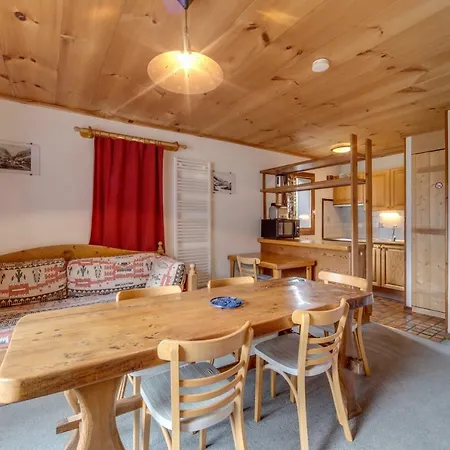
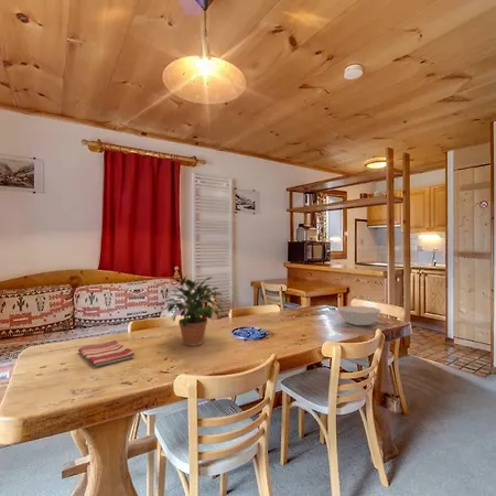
+ potted plant (196, 306)
+ dish towel (106, 352)
+ bowl (358, 315)
